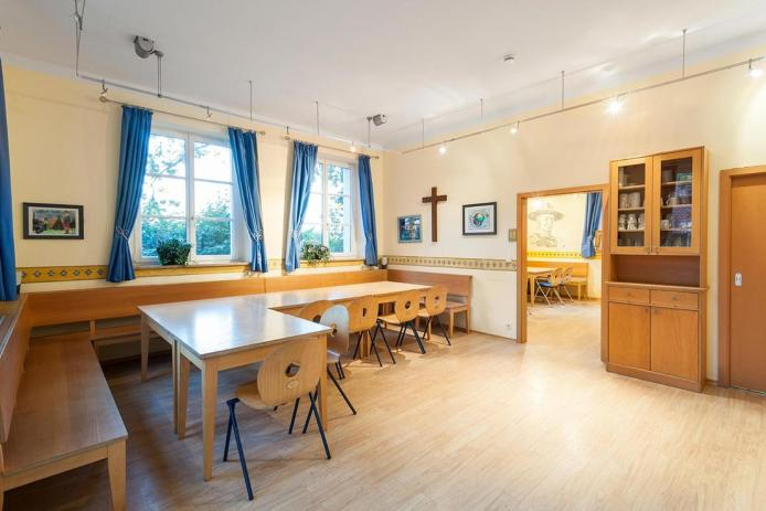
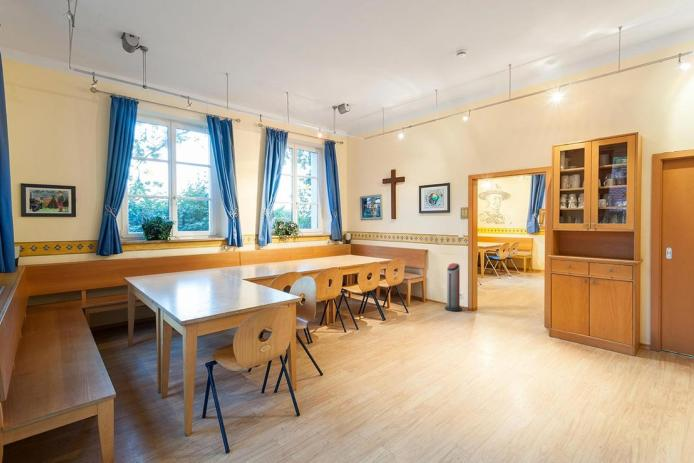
+ air purifier (453, 286)
